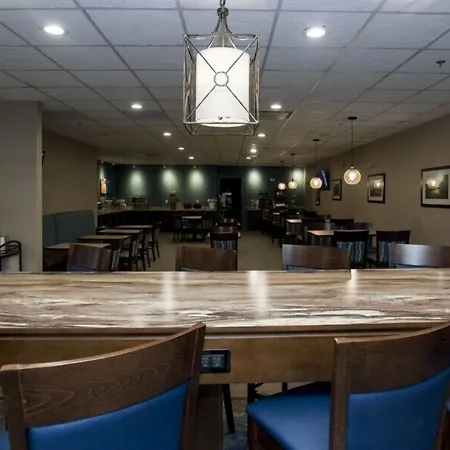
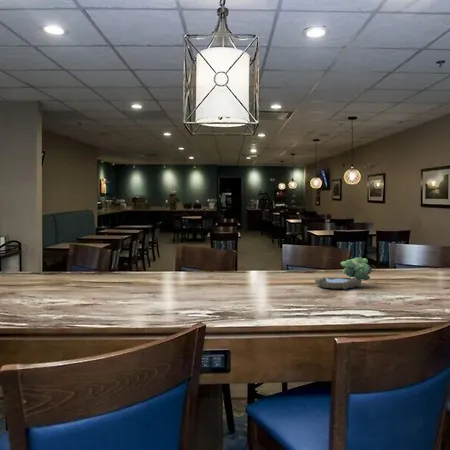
+ plant (344, 272)
